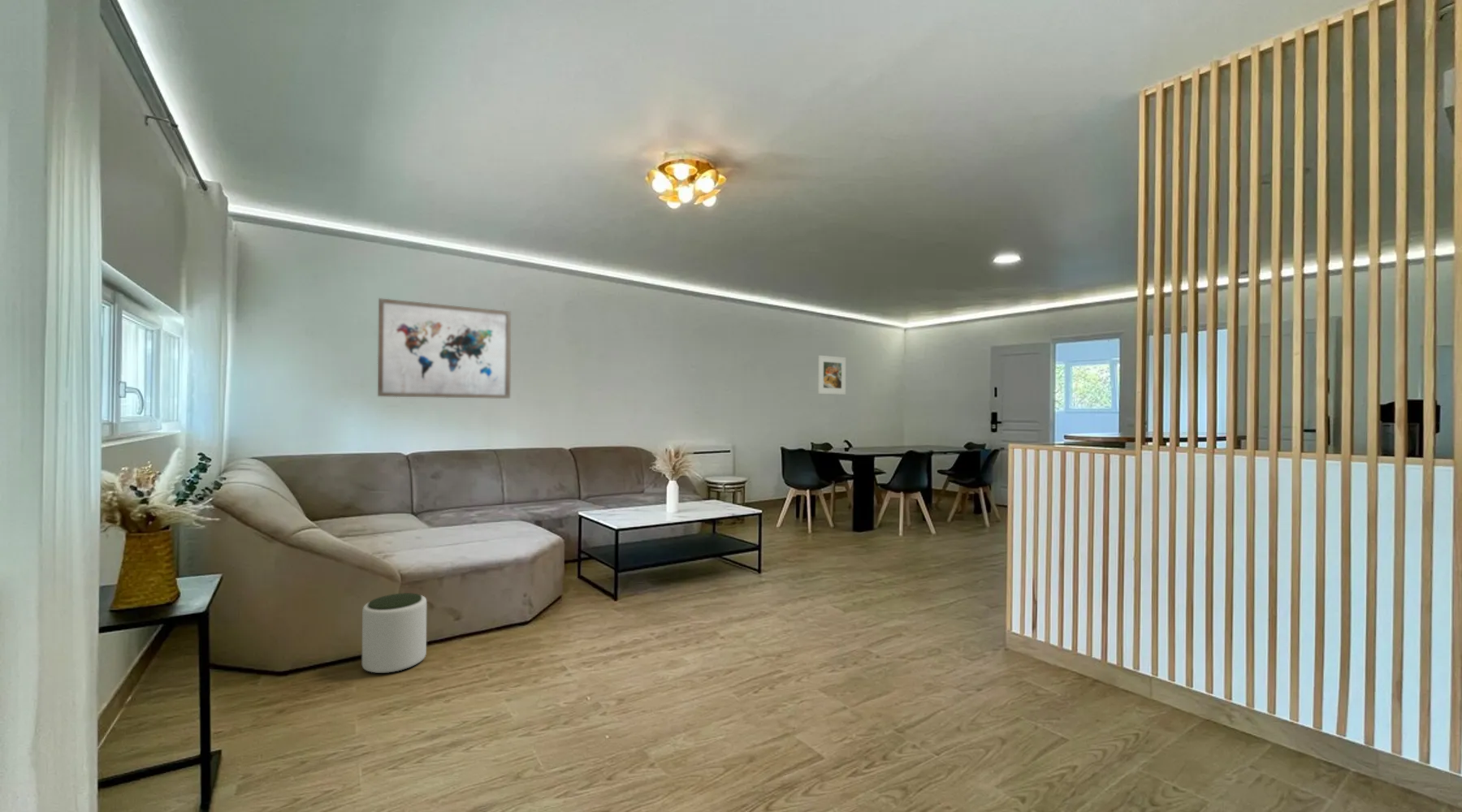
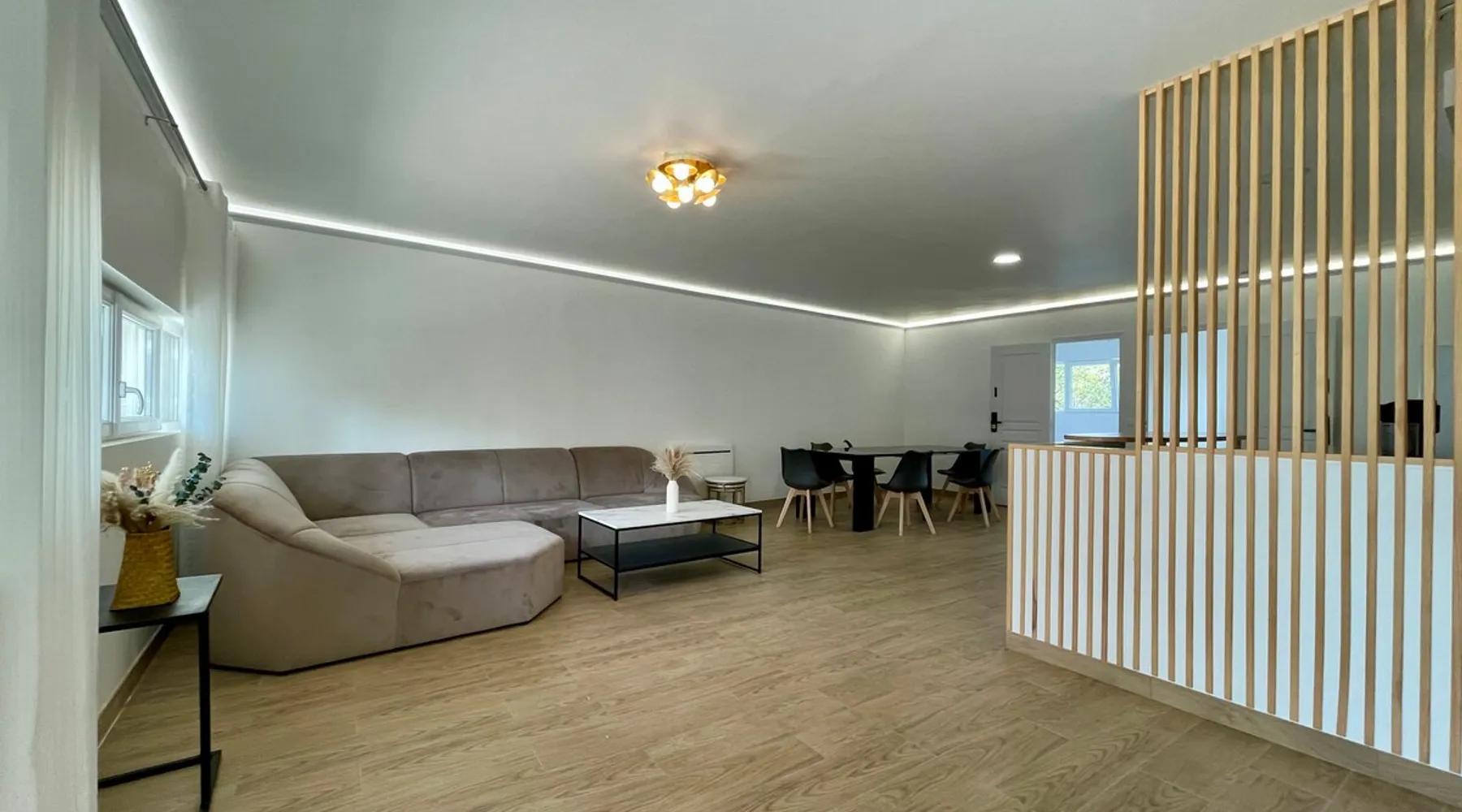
- plant pot (395, 631)
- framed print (832, 375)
- wall art (448, 351)
